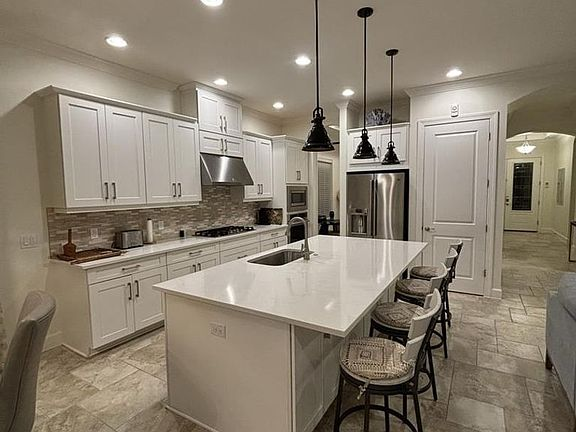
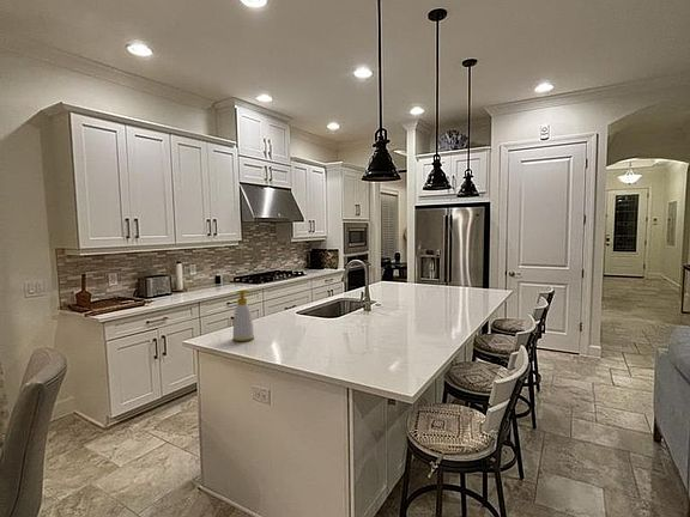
+ soap bottle (242, 314)
